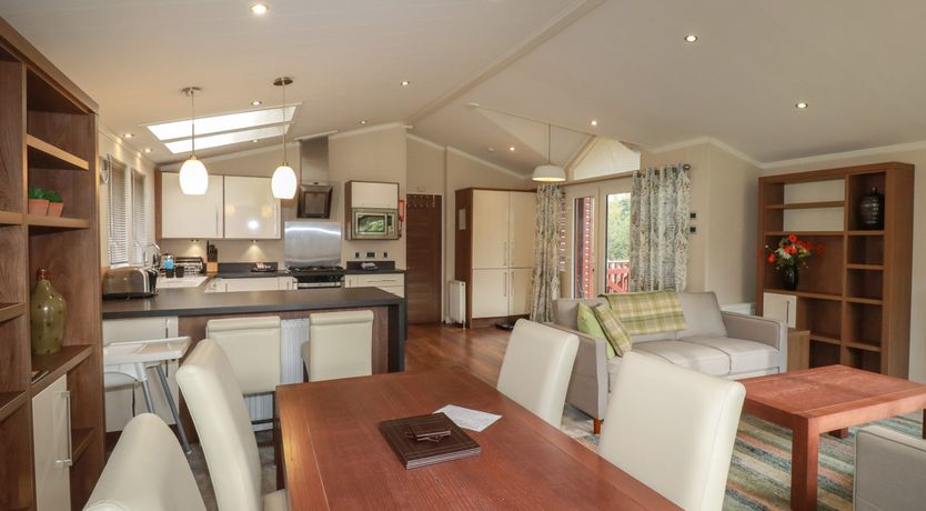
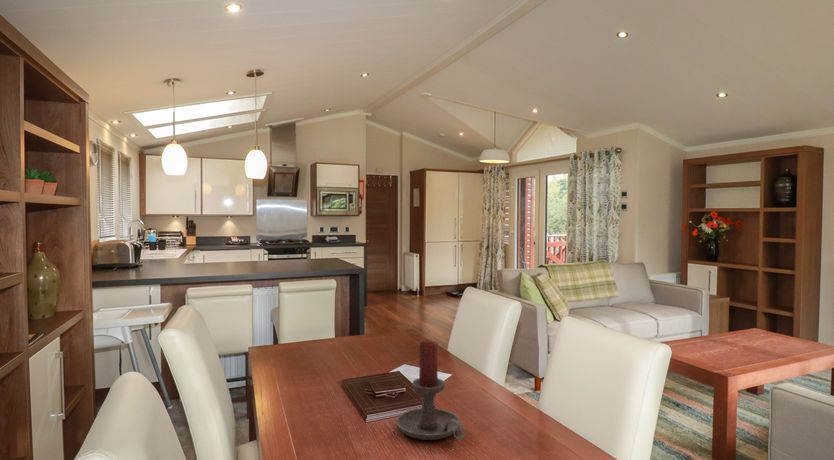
+ candle holder (434, 386)
